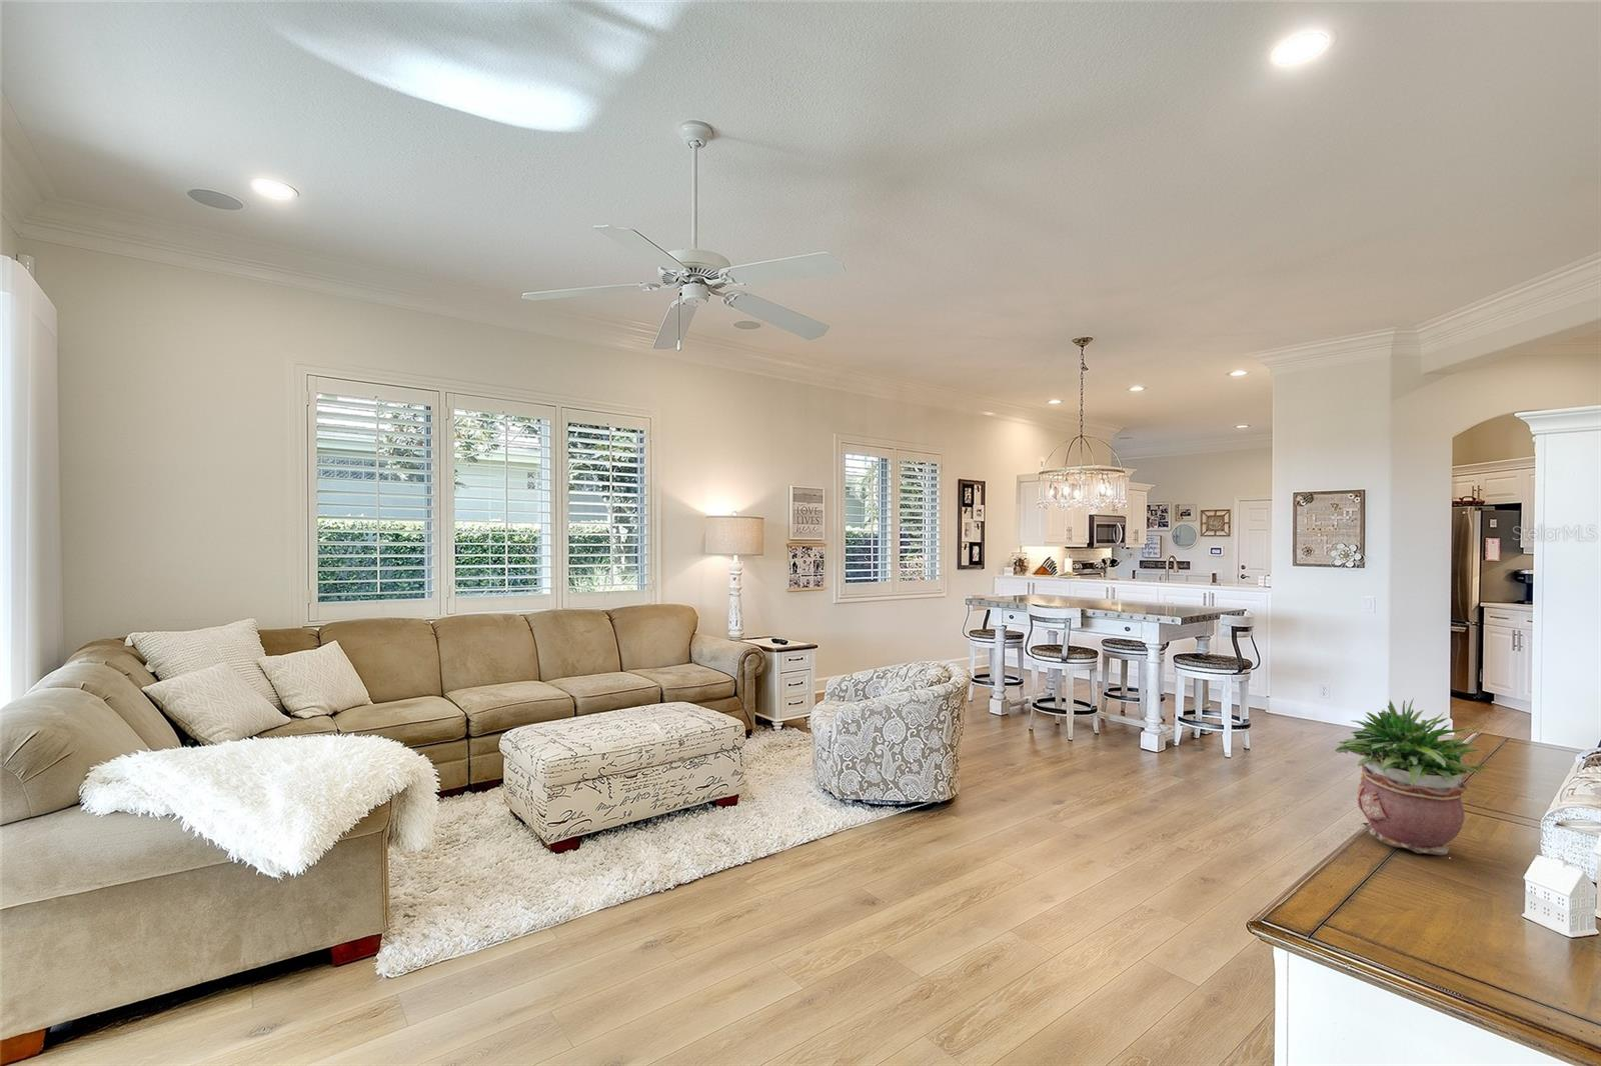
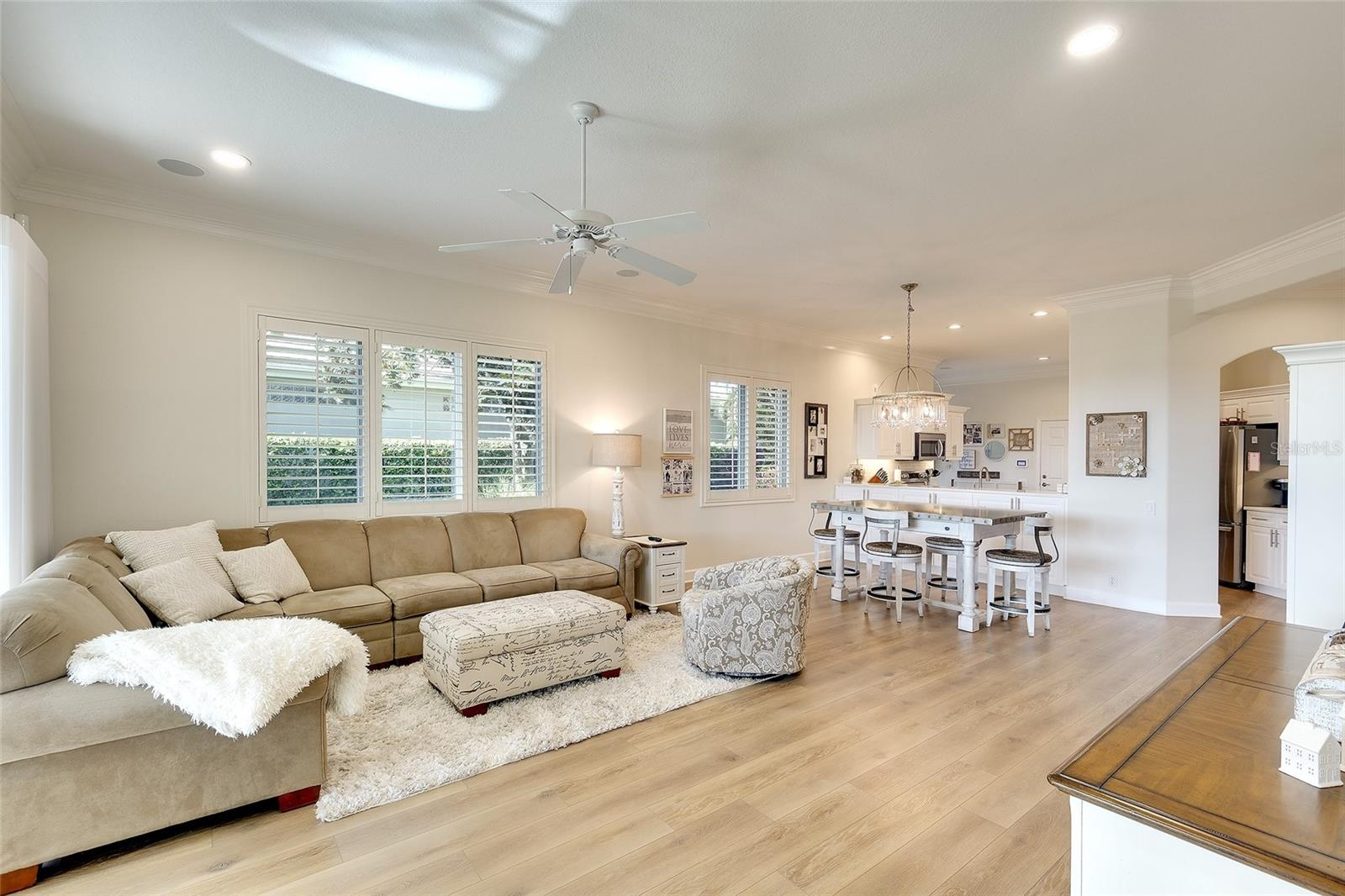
- potted plant (1413, 773)
